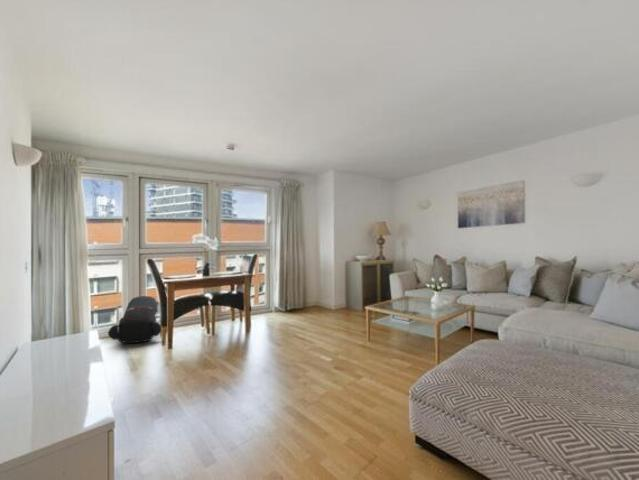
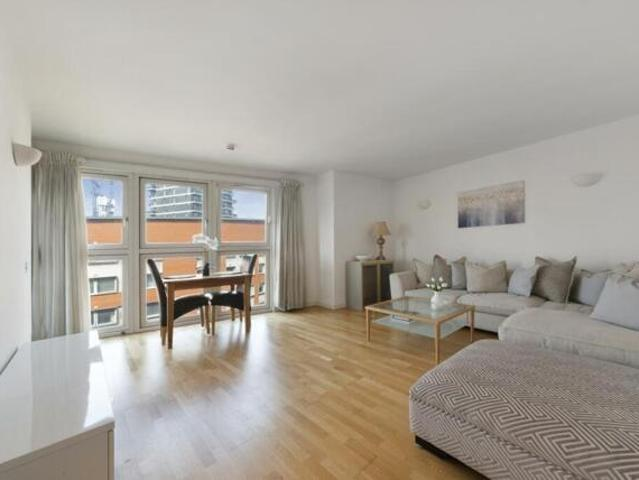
- backpack (135, 318)
